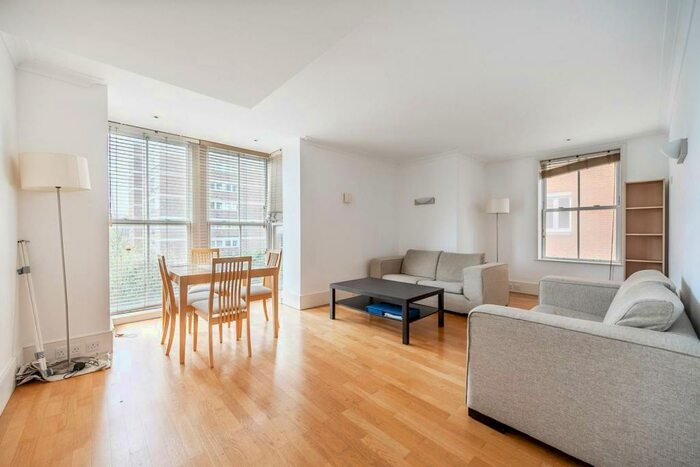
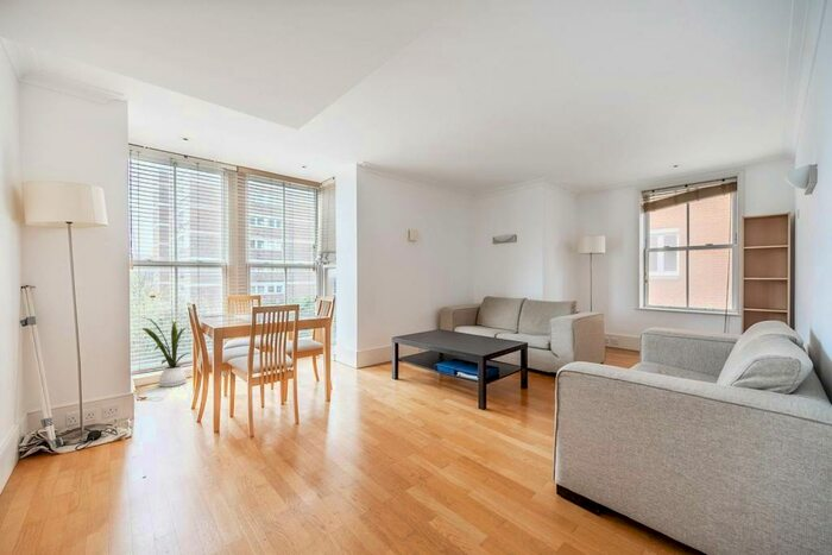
+ house plant (169, 349)
